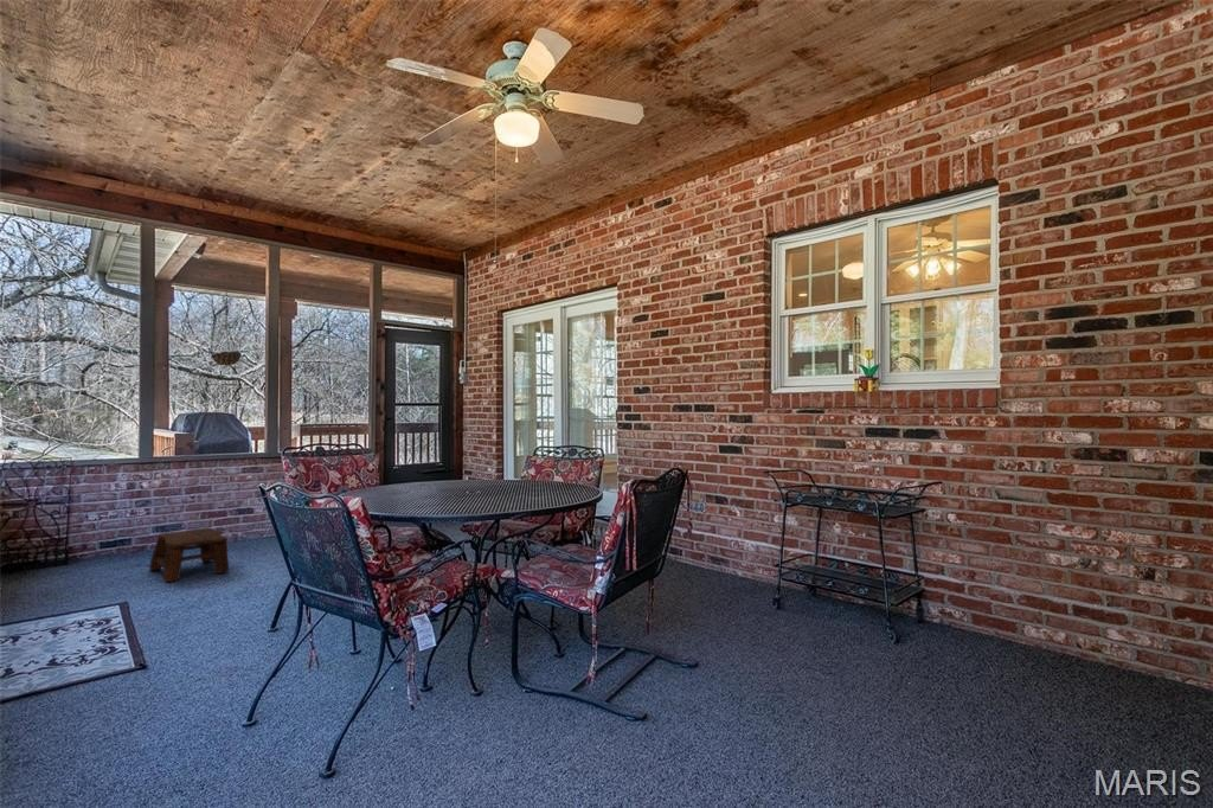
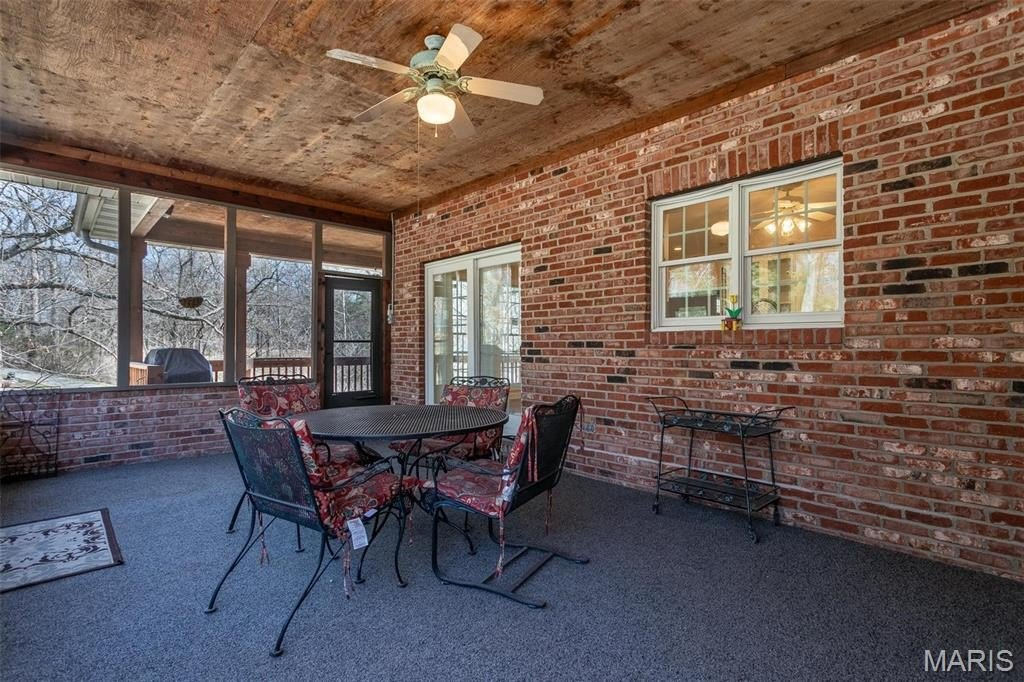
- stool (188, 556)
